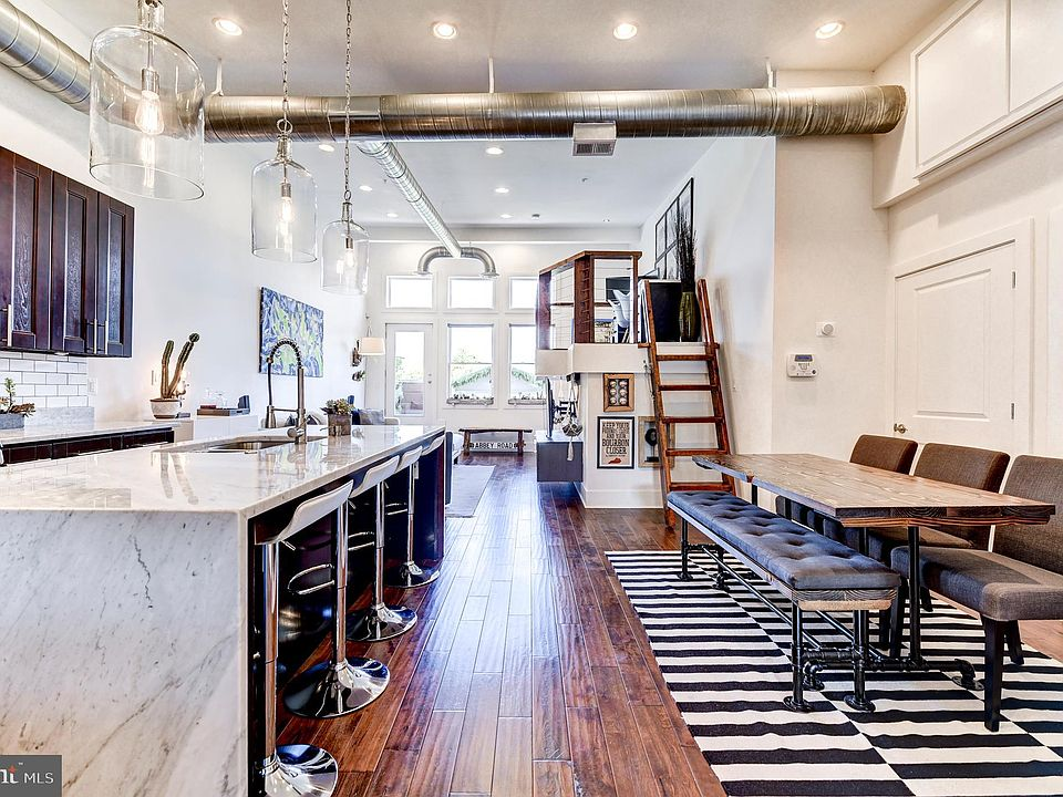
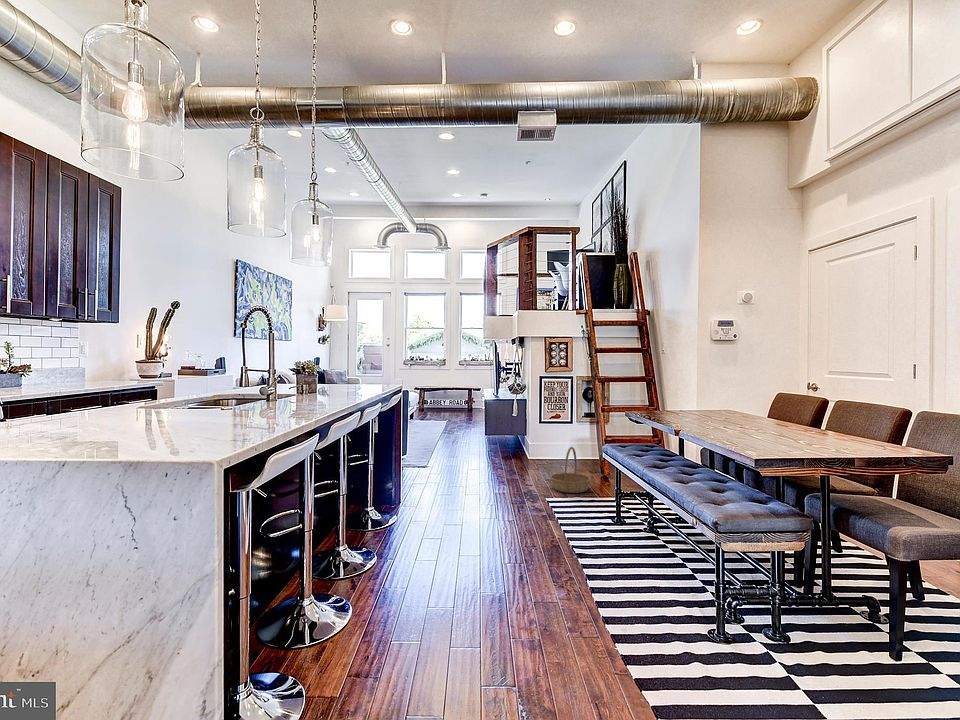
+ basket (566, 468)
